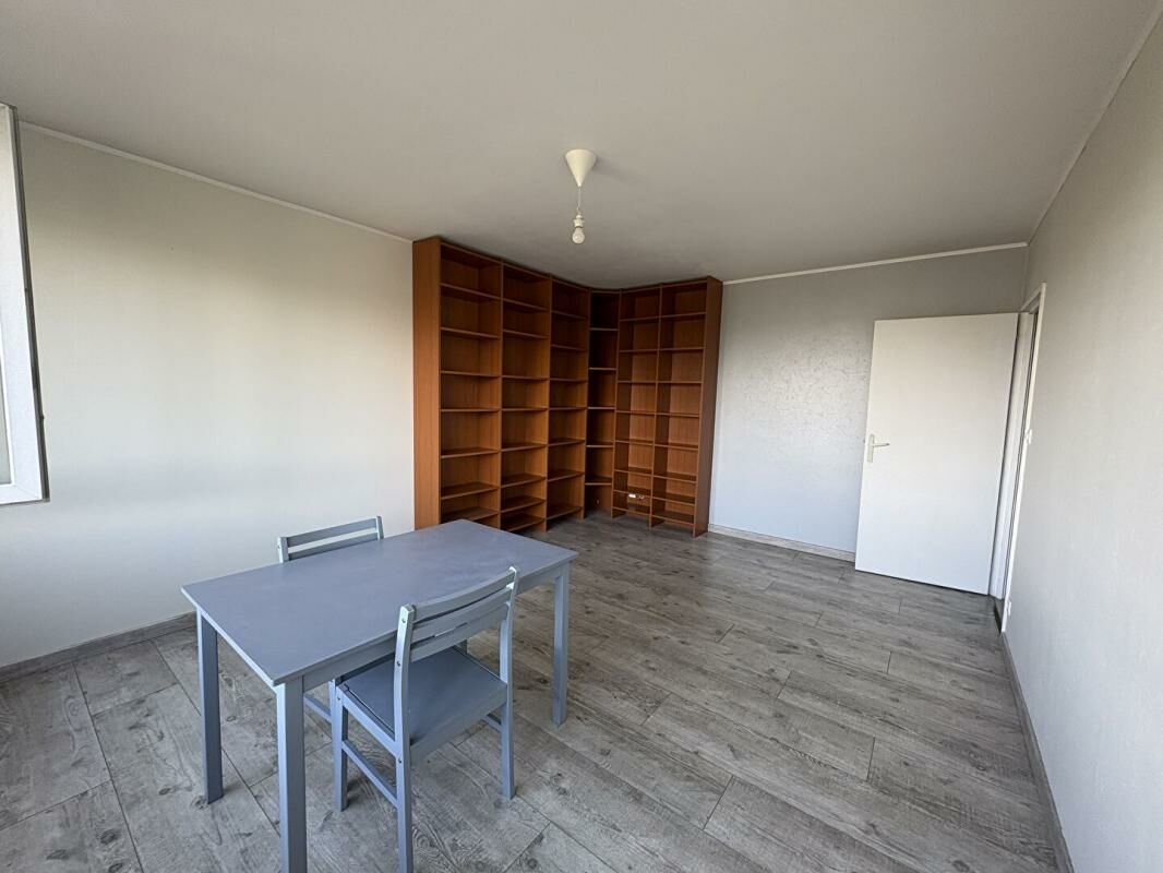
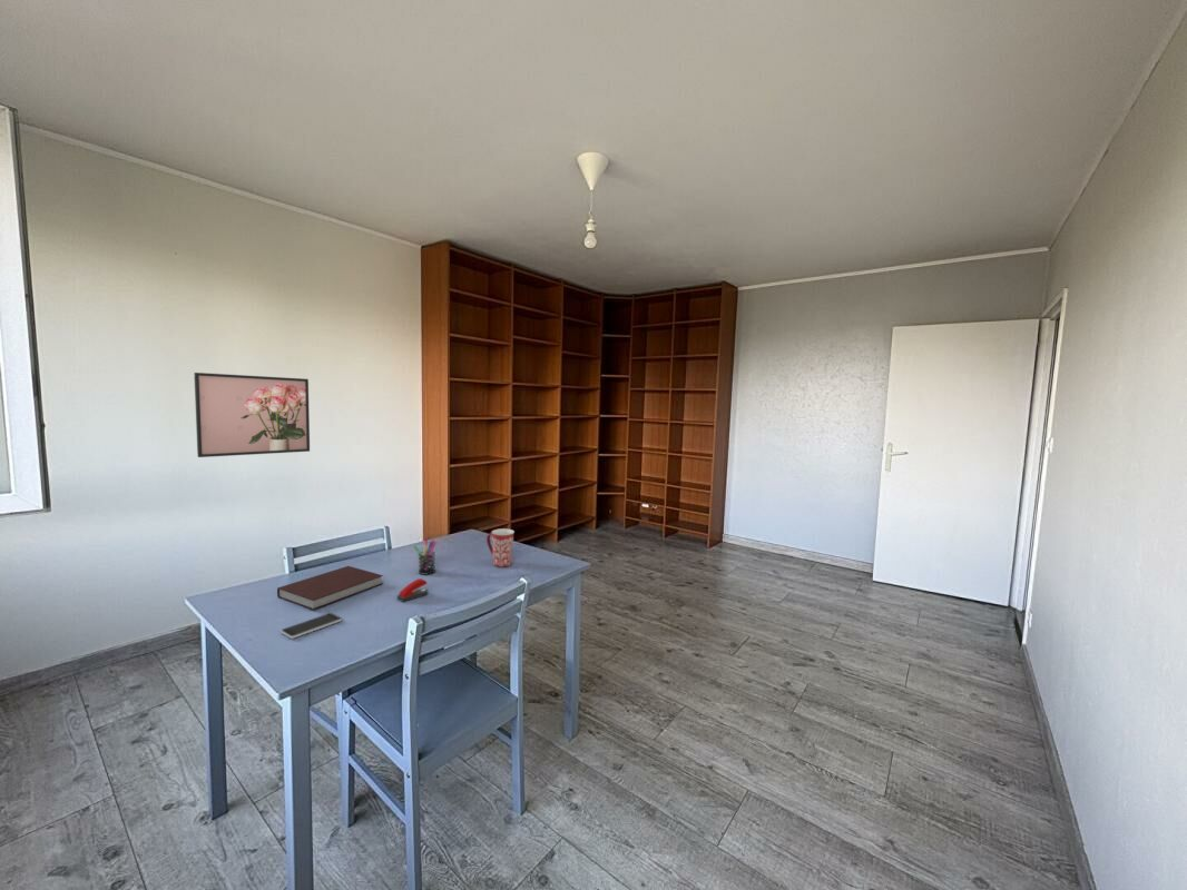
+ mug (499, 546)
+ smartphone (312, 624)
+ stapler (413, 589)
+ pen holder (424, 555)
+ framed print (256, 415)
+ notebook (332, 585)
